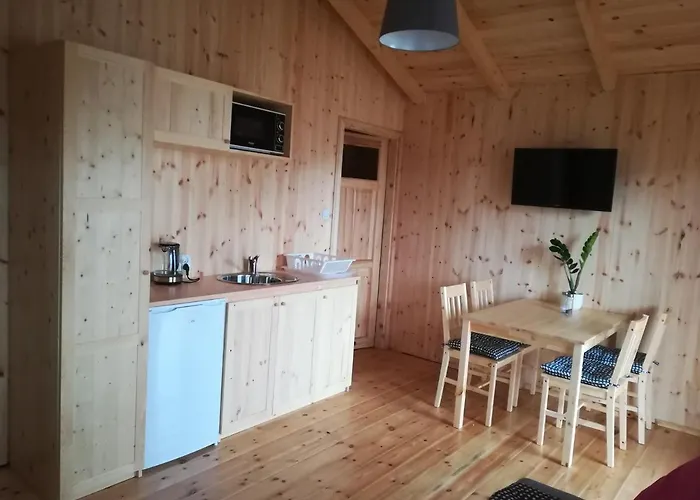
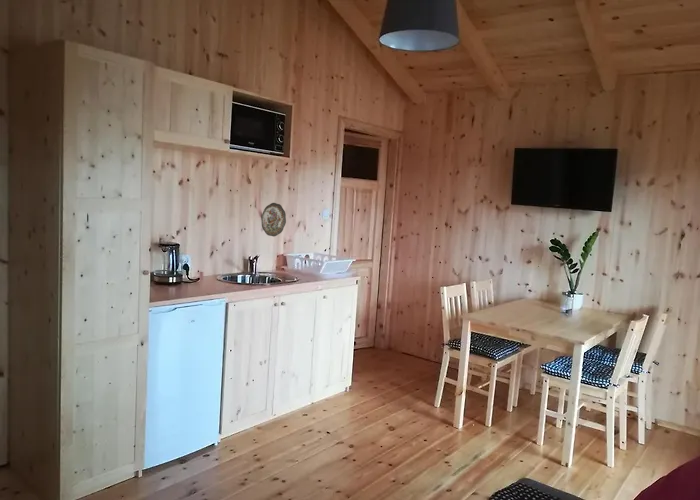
+ decorative plate (272, 219)
